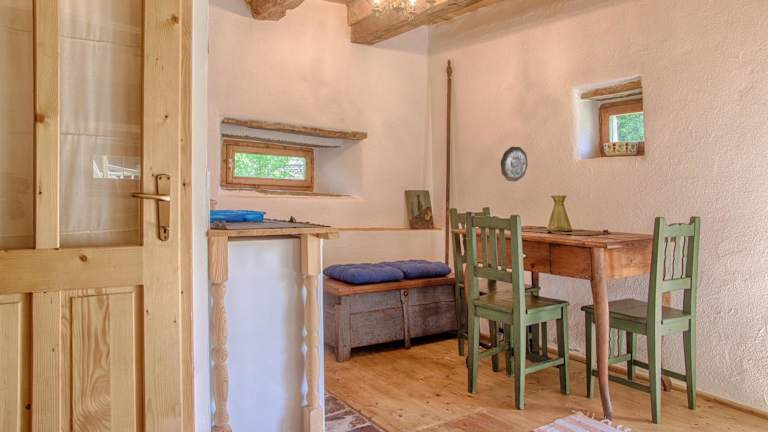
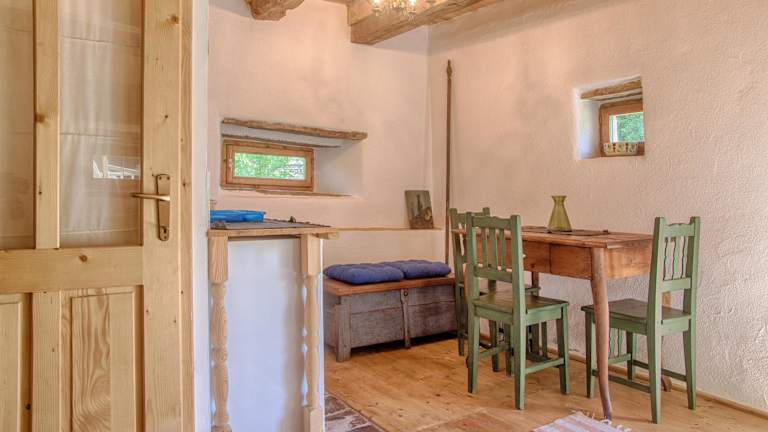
- decorative plate (514, 164)
